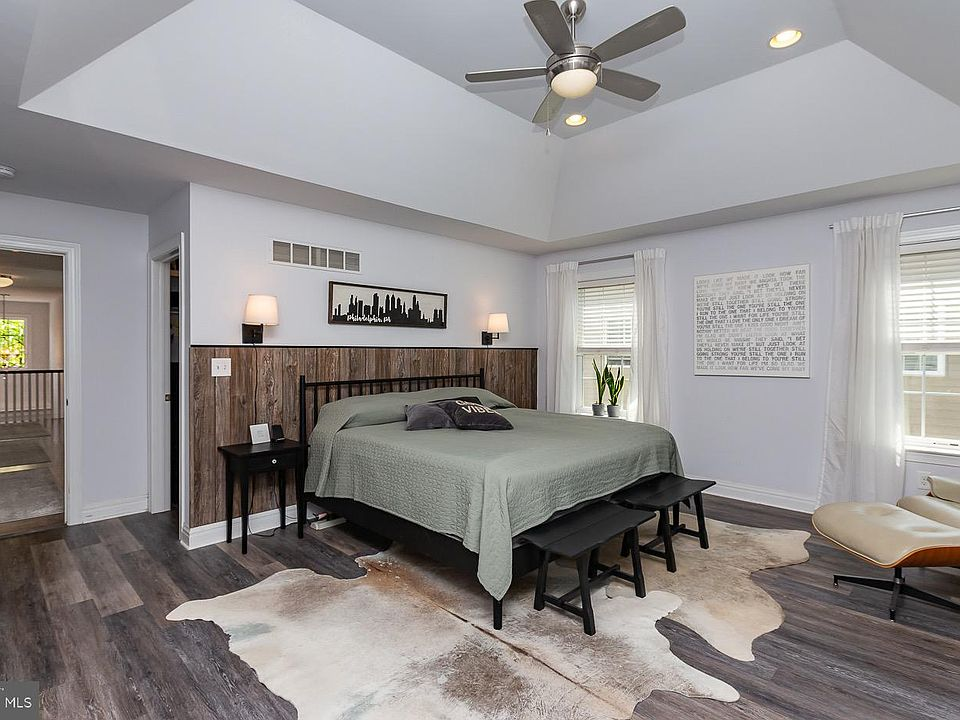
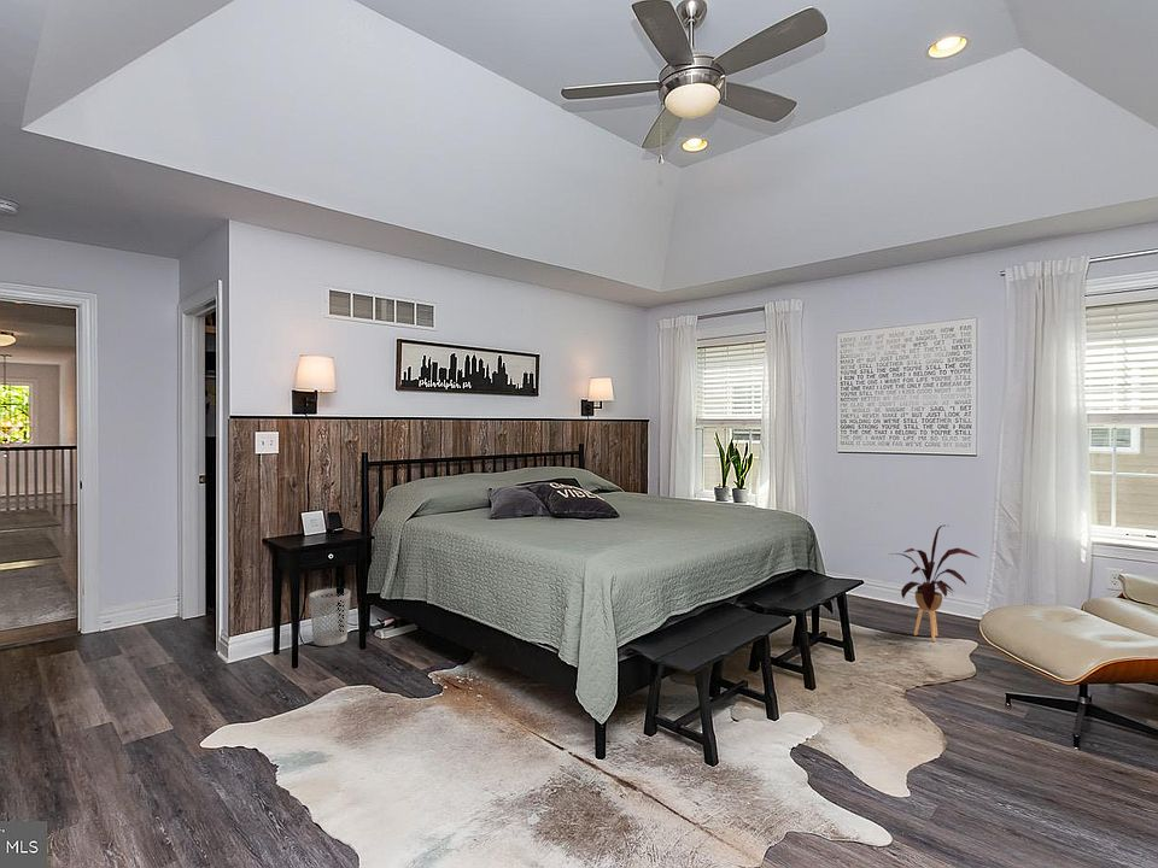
+ wastebasket (331, 616)
+ house plant (931, 582)
